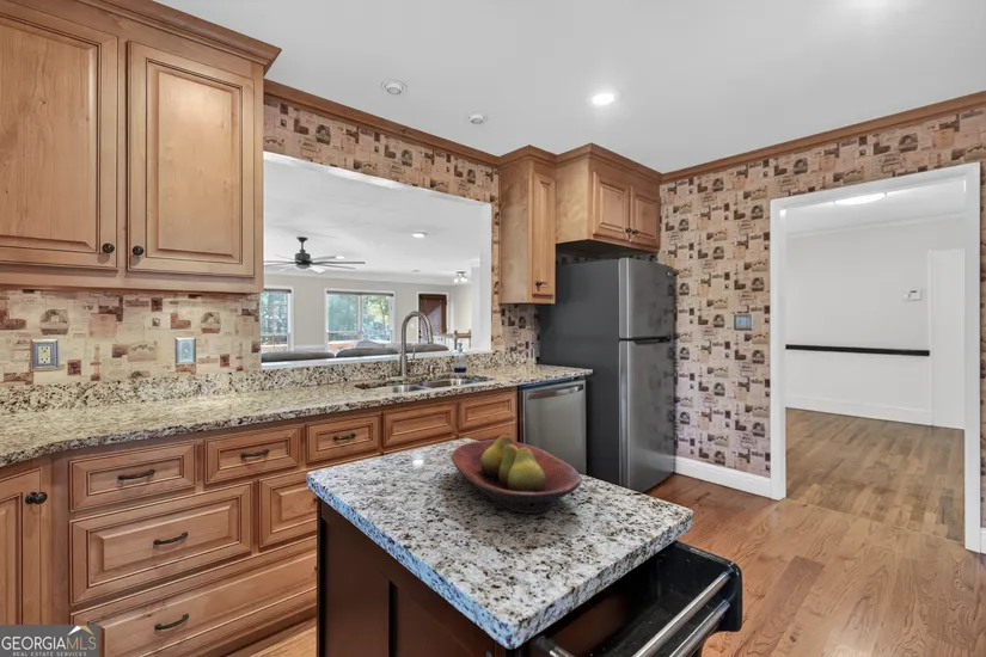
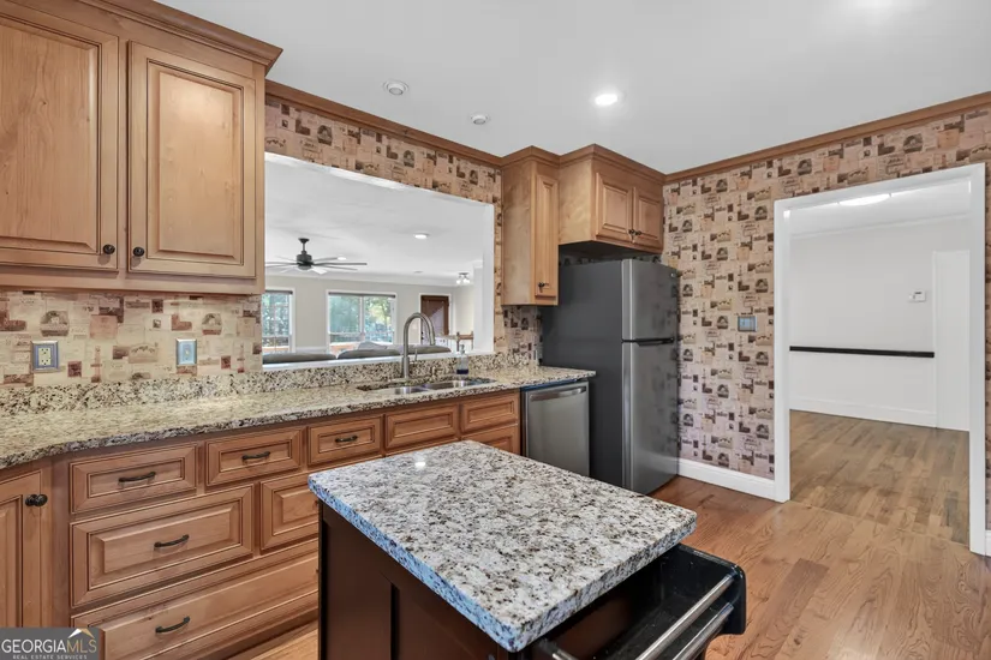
- fruit bowl (510, 465)
